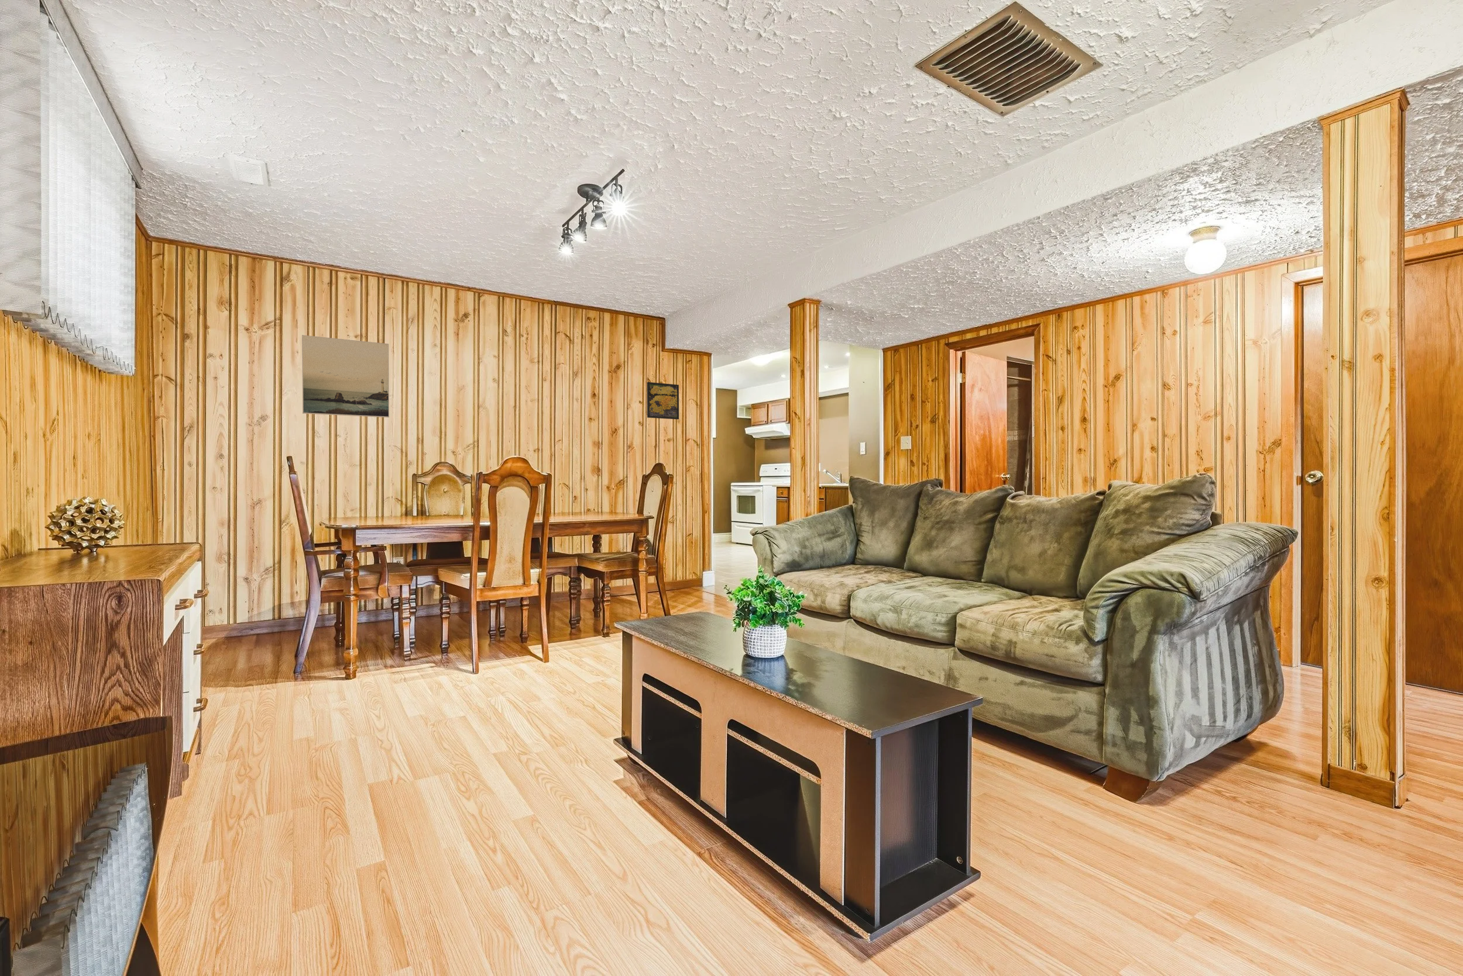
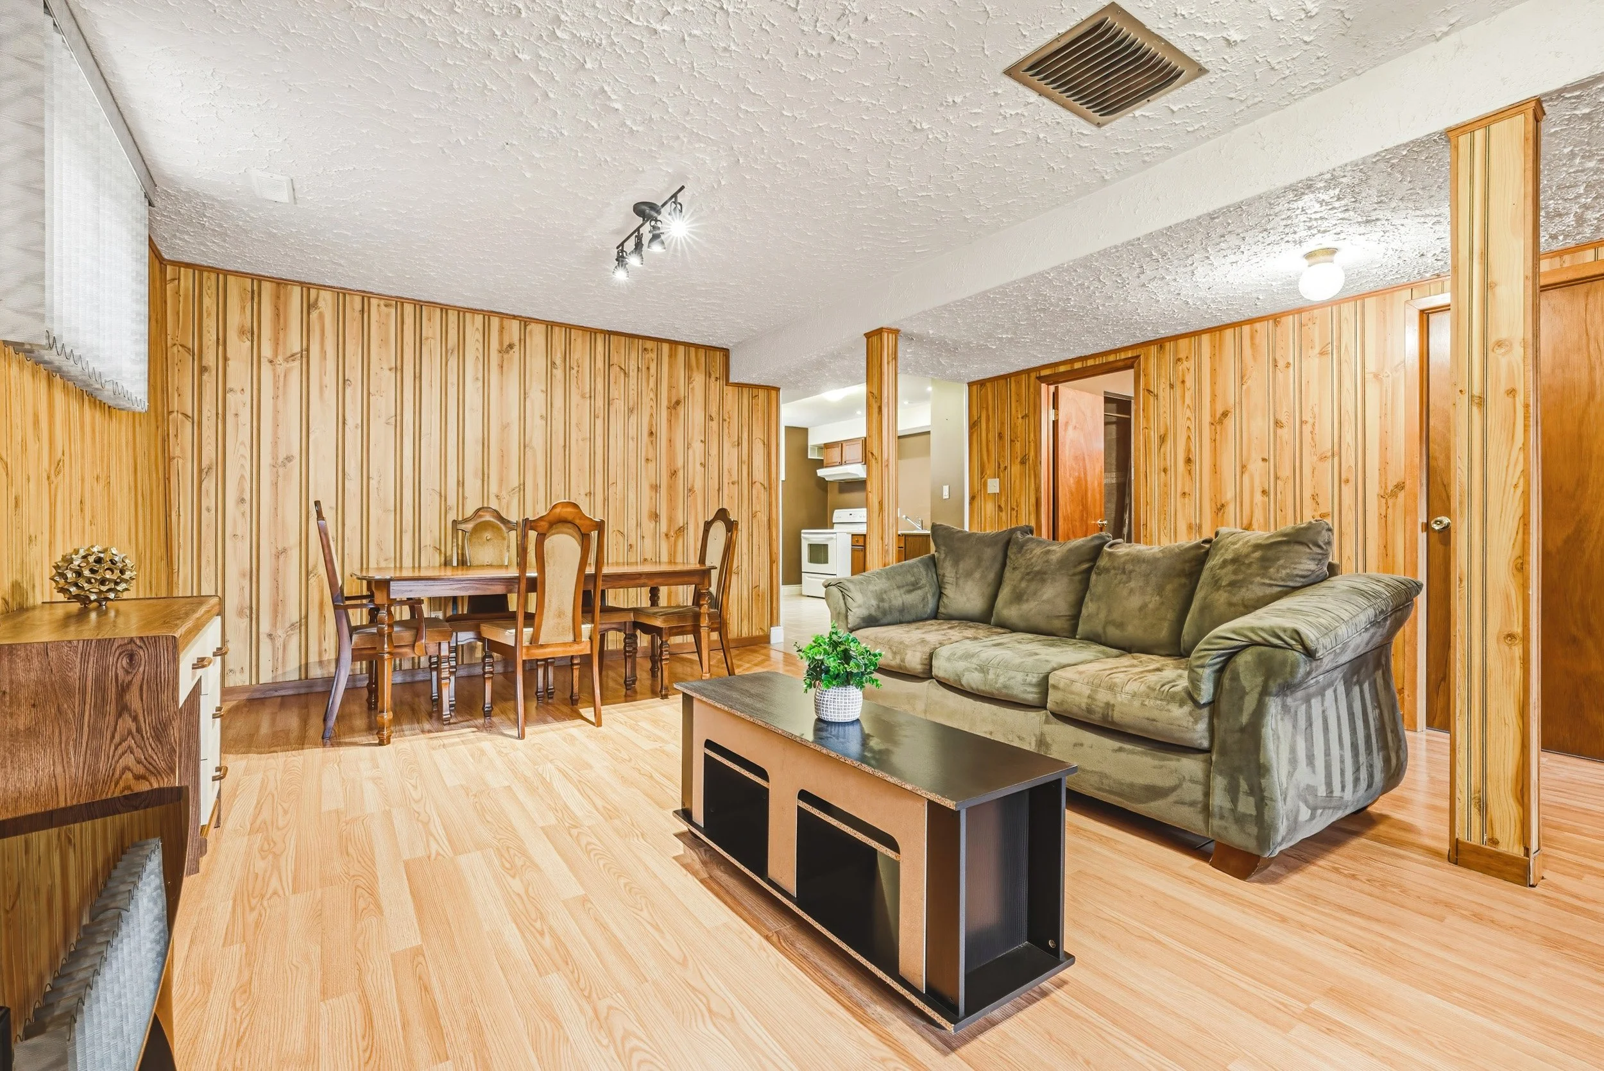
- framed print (347, 378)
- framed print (663, 401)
